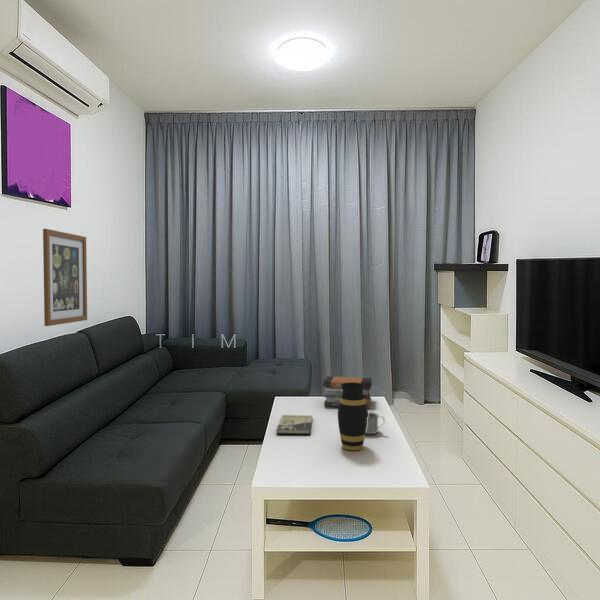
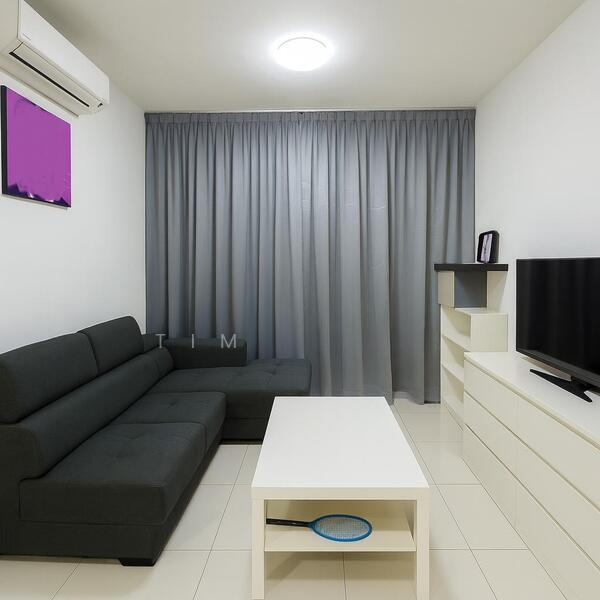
- book (295, 424)
- book stack (342, 391)
- wall art (66, 278)
- vase (352, 415)
- mug (369, 422)
